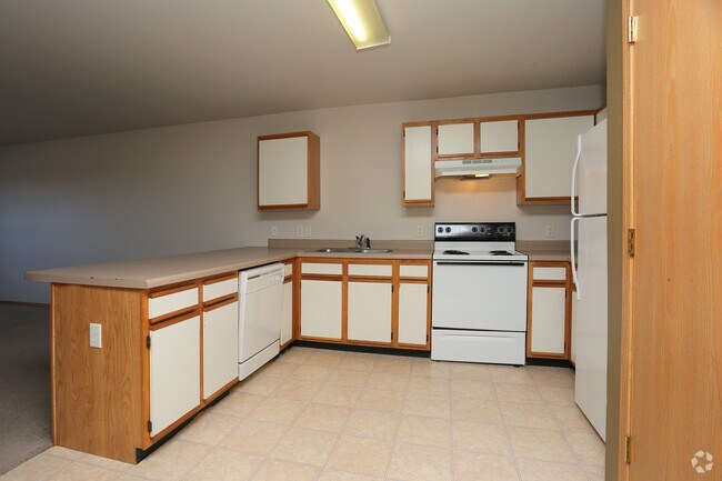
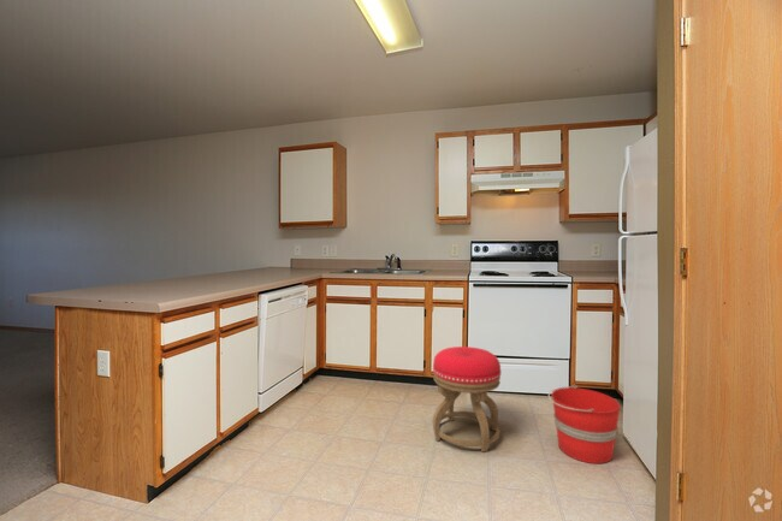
+ bucket (582, 422)
+ stool (466, 391)
